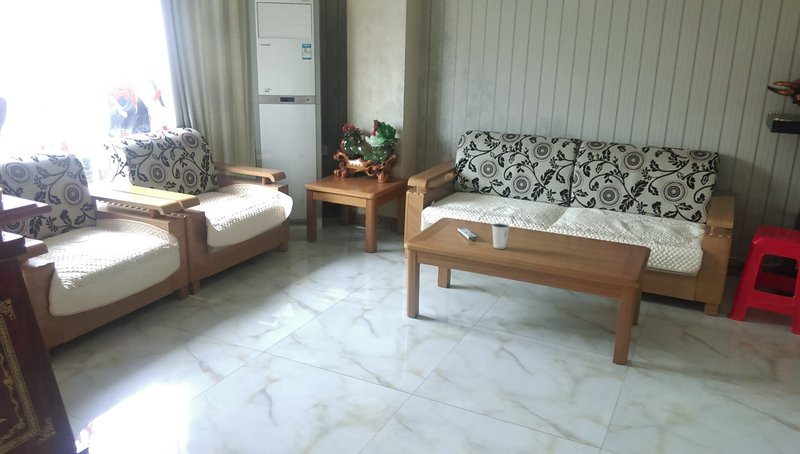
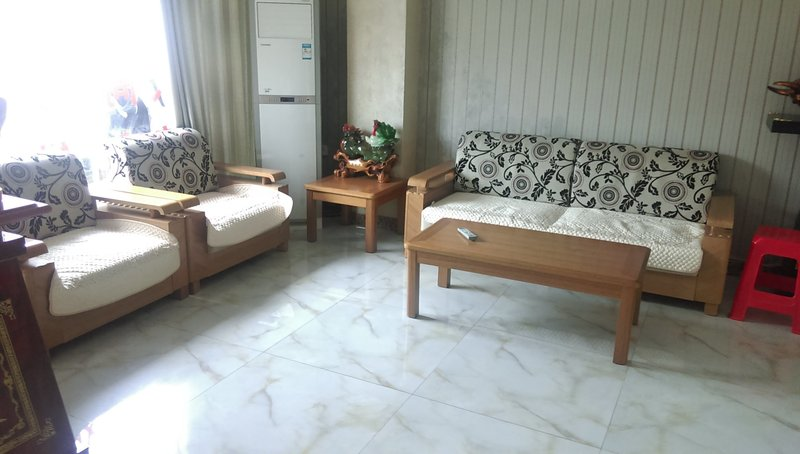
- dixie cup (500, 236)
